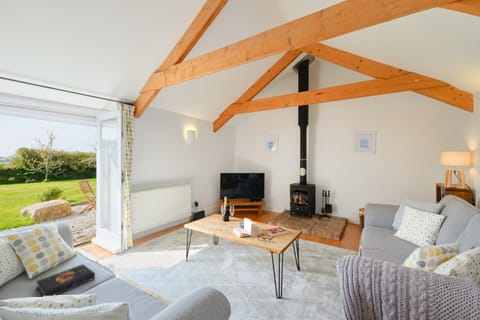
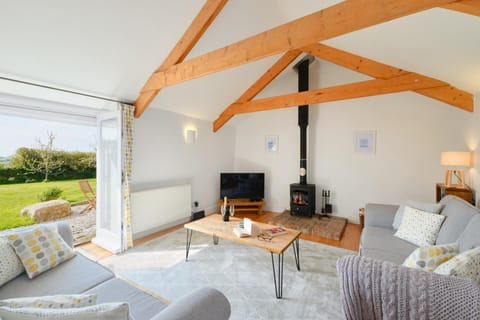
- book (66, 279)
